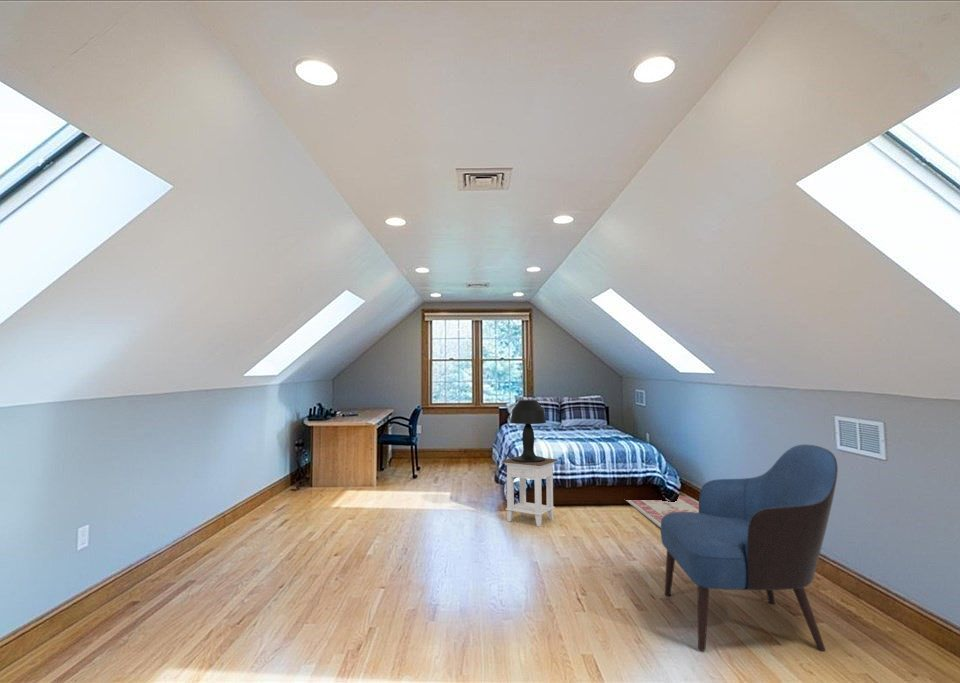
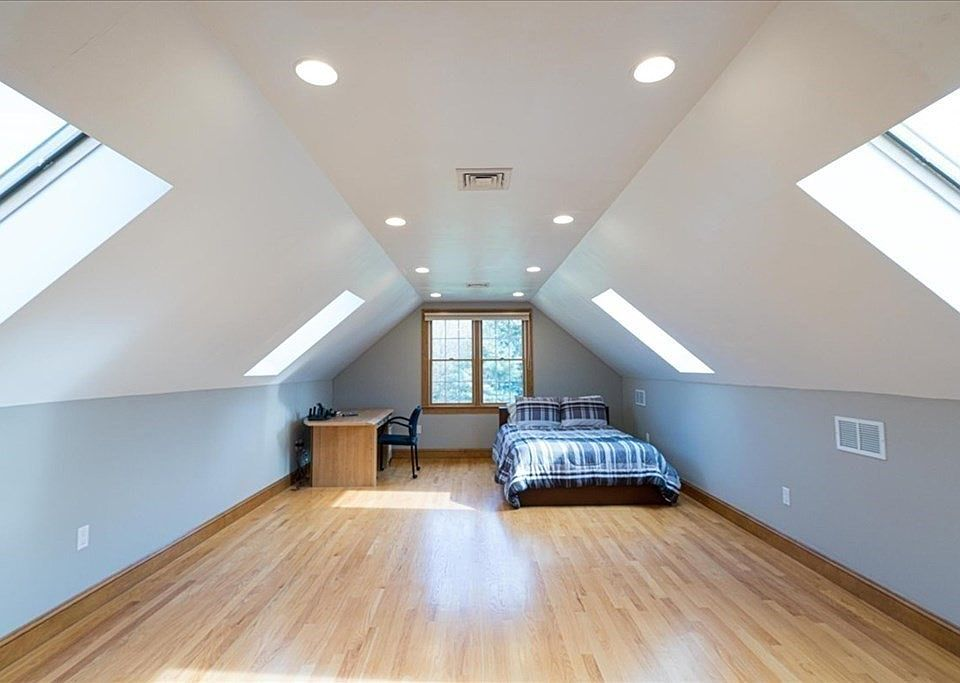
- armchair (747, 532)
- rug (684, 511)
- table lamp (528, 429)
- nightstand (525, 489)
